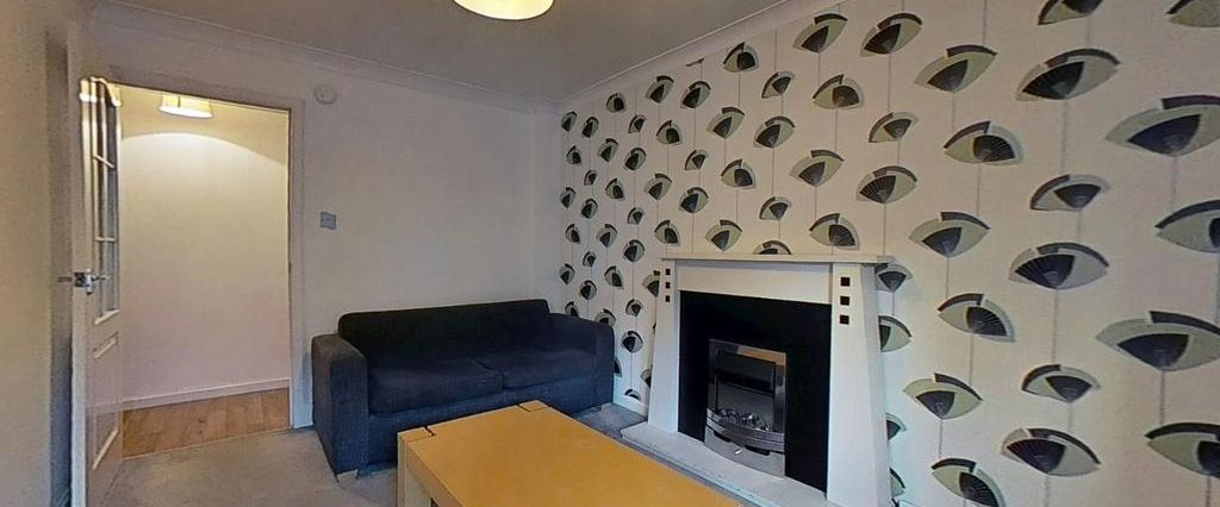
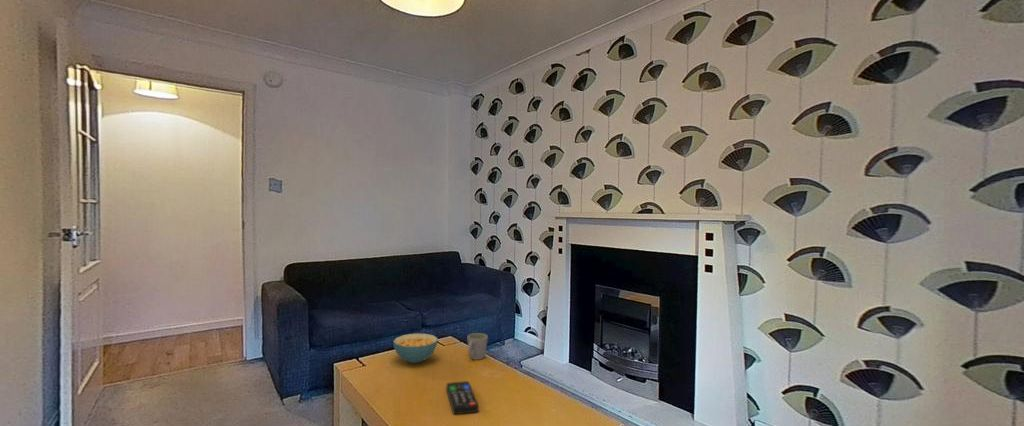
+ cereal bowl (415, 350)
+ remote control (461, 396)
+ mug (475, 347)
